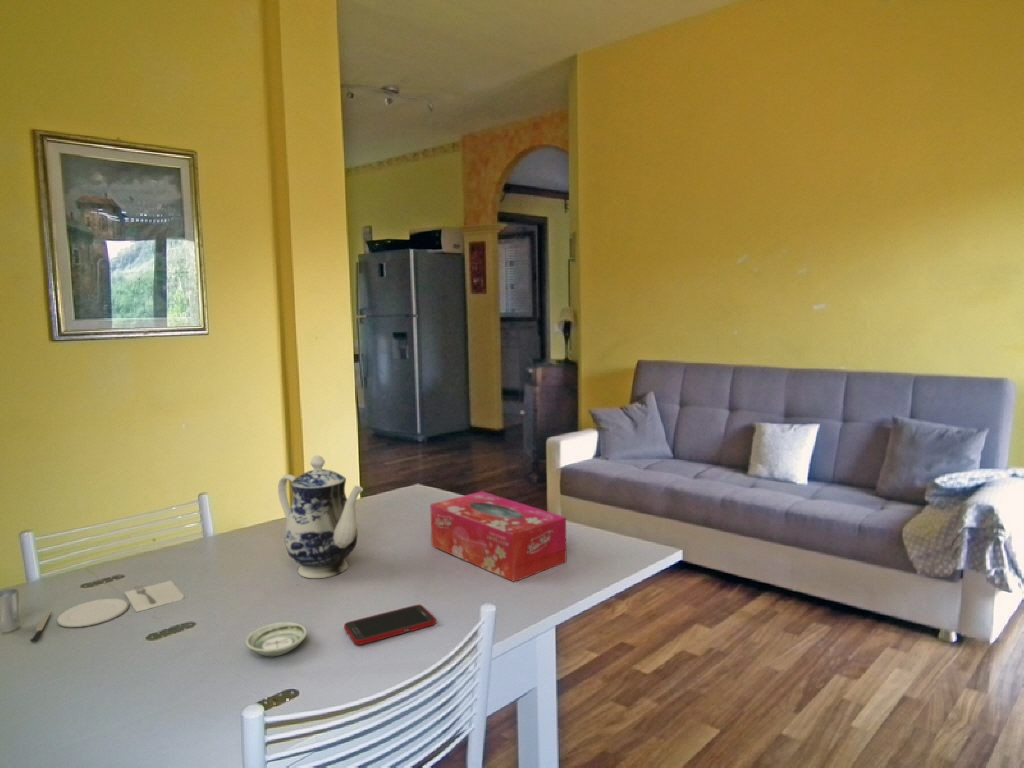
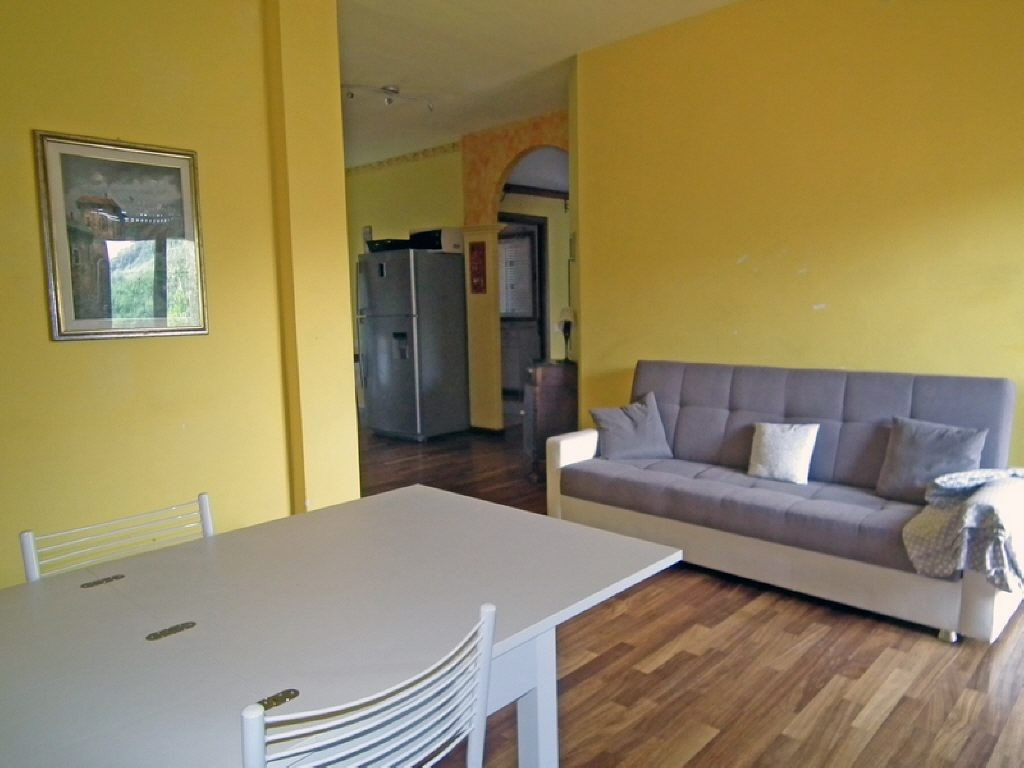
- saucer (276, 641)
- tissue box (495, 532)
- placemat (95, 600)
- cell phone (390, 624)
- teapot (320, 513)
